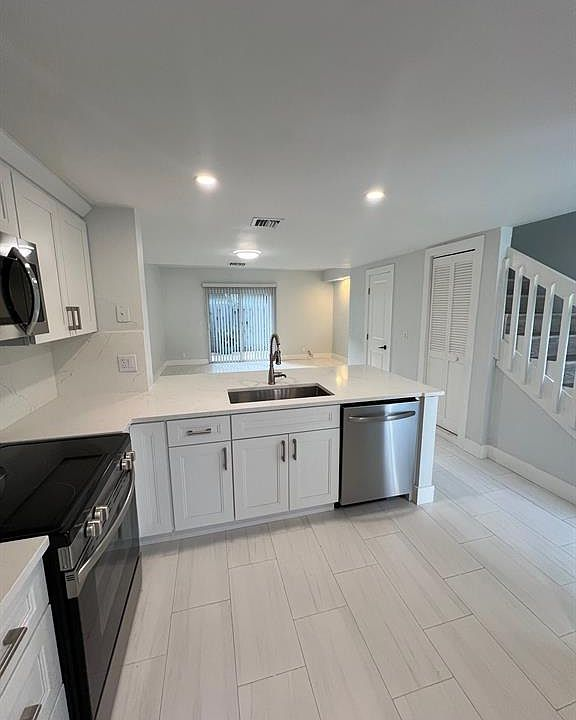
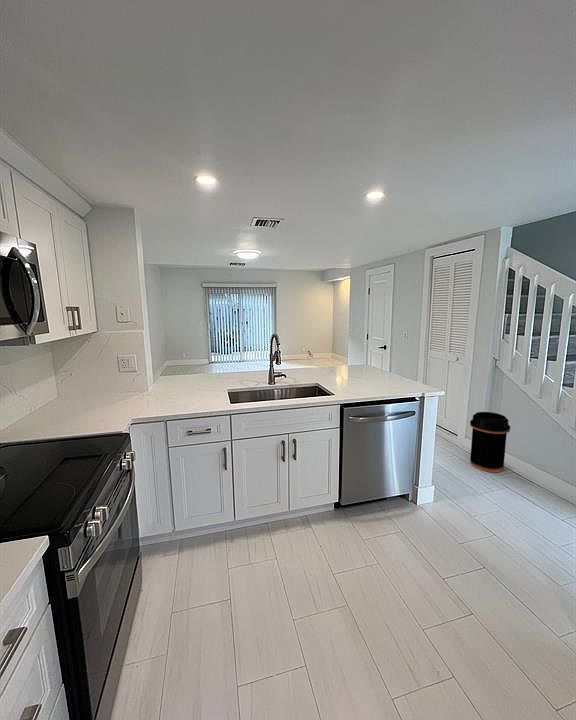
+ trash can (488, 440)
